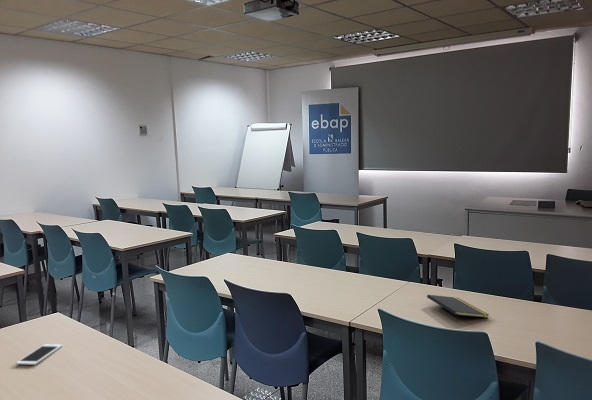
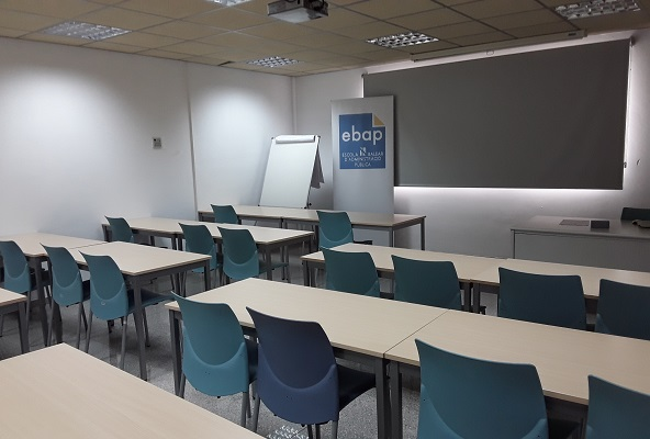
- notepad (456, 305)
- cell phone (40, 353)
